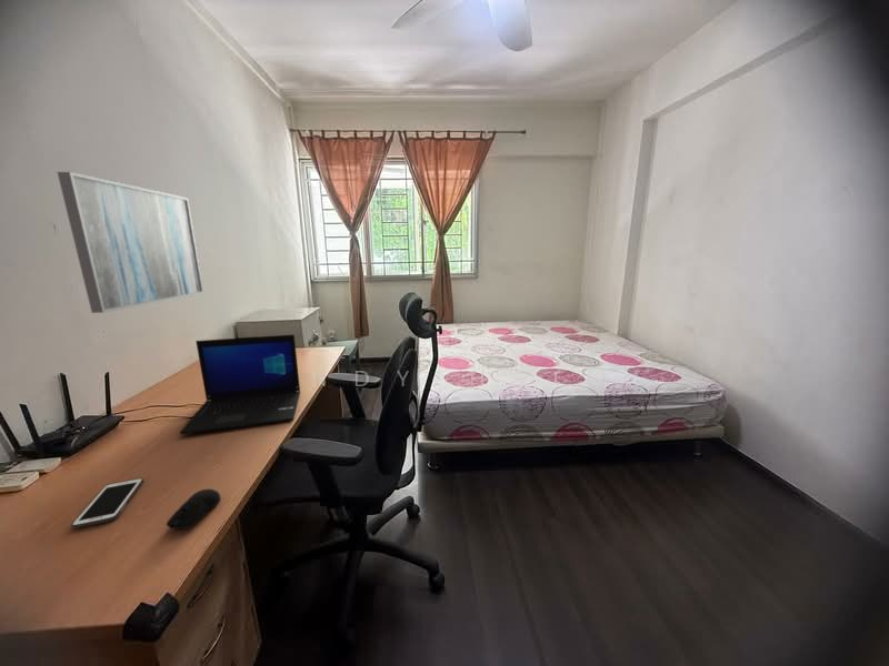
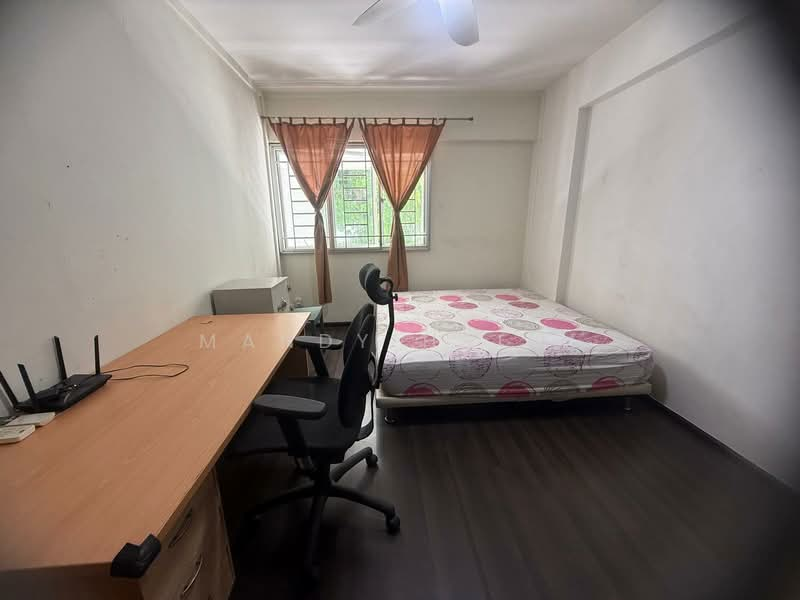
- laptop (243, 379)
- computer mouse (194, 505)
- cell phone (110, 501)
- wall art (147, 246)
